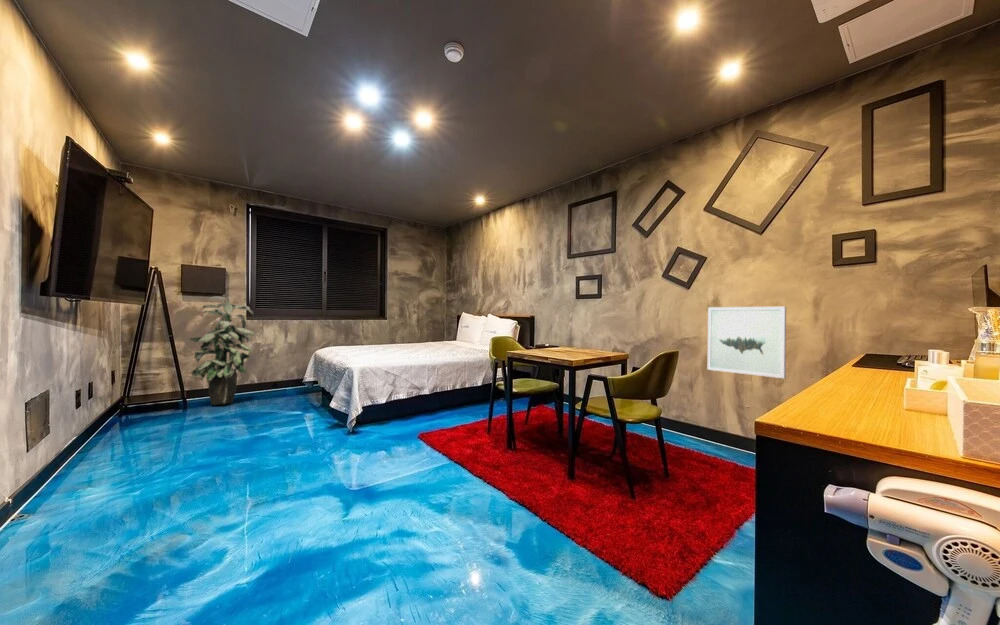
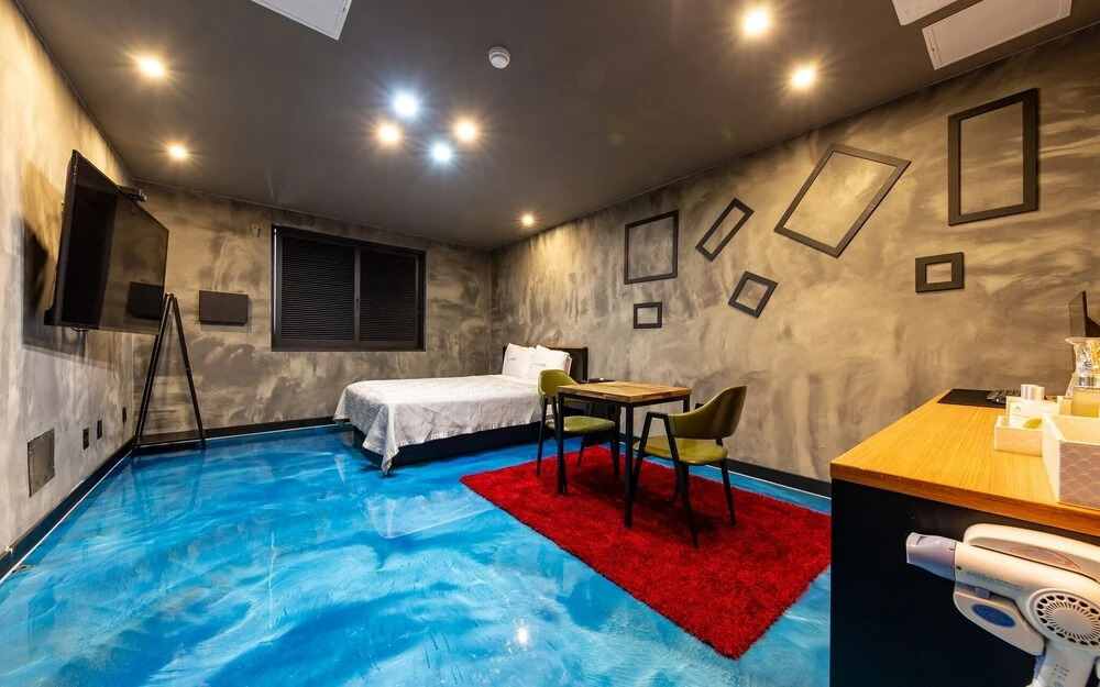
- indoor plant (222, 350)
- wall art (744, 340)
